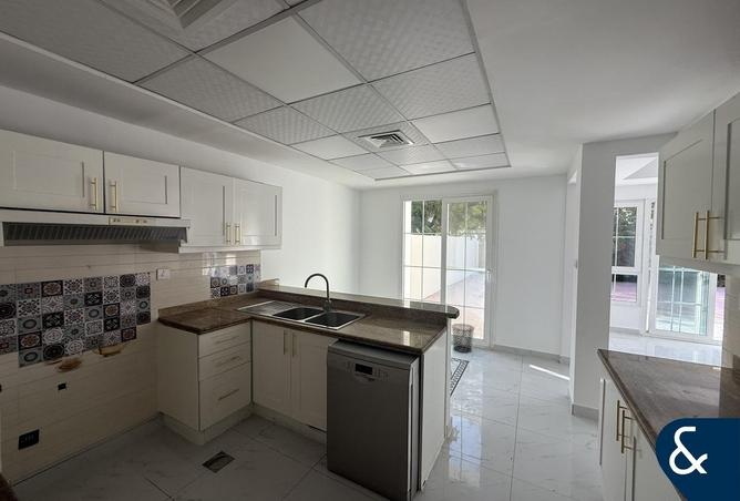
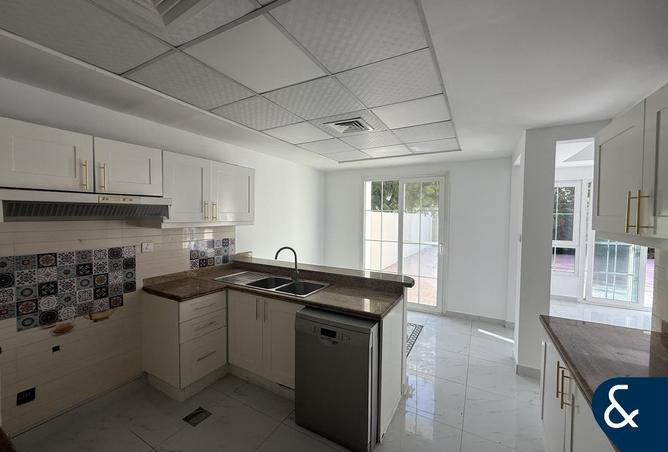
- waste bin (462, 337)
